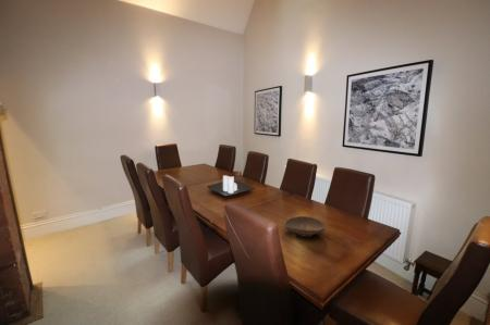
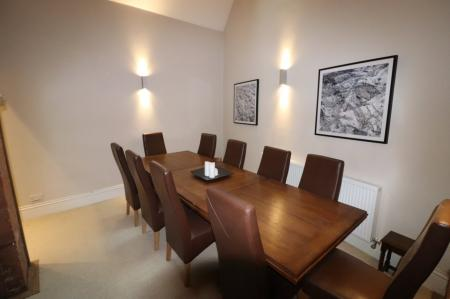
- decorative bowl (304, 227)
